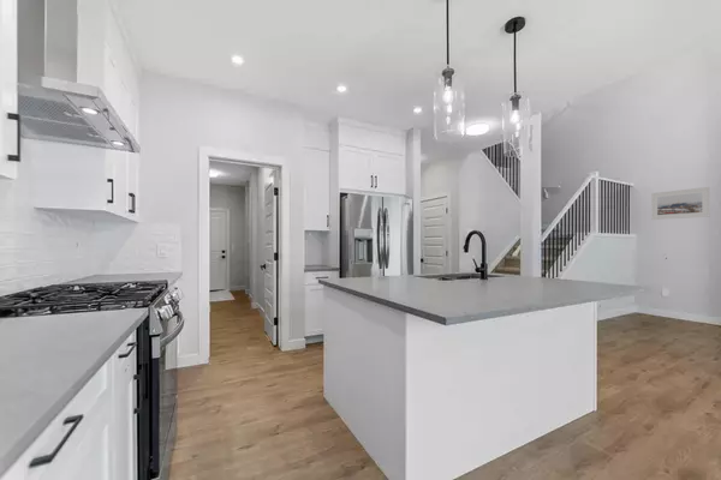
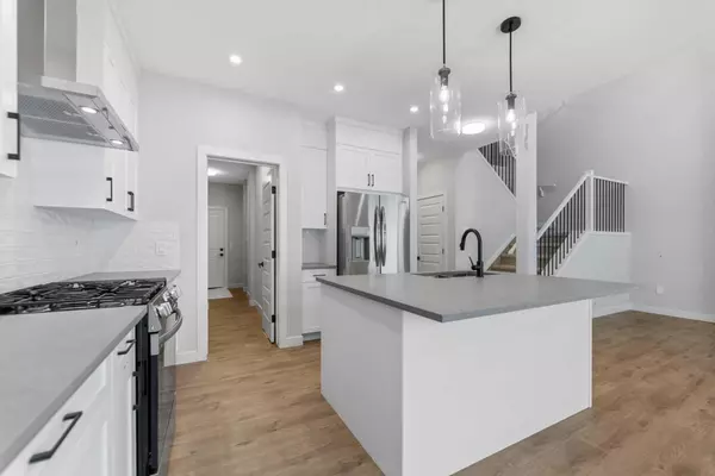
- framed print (679, 204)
